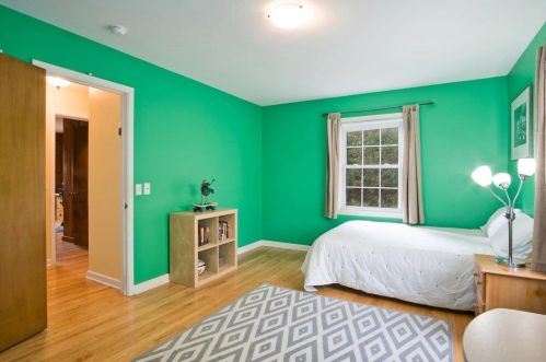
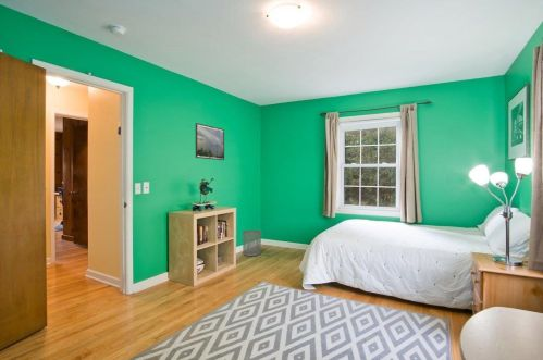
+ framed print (210, 142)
+ waste bin (251, 243)
